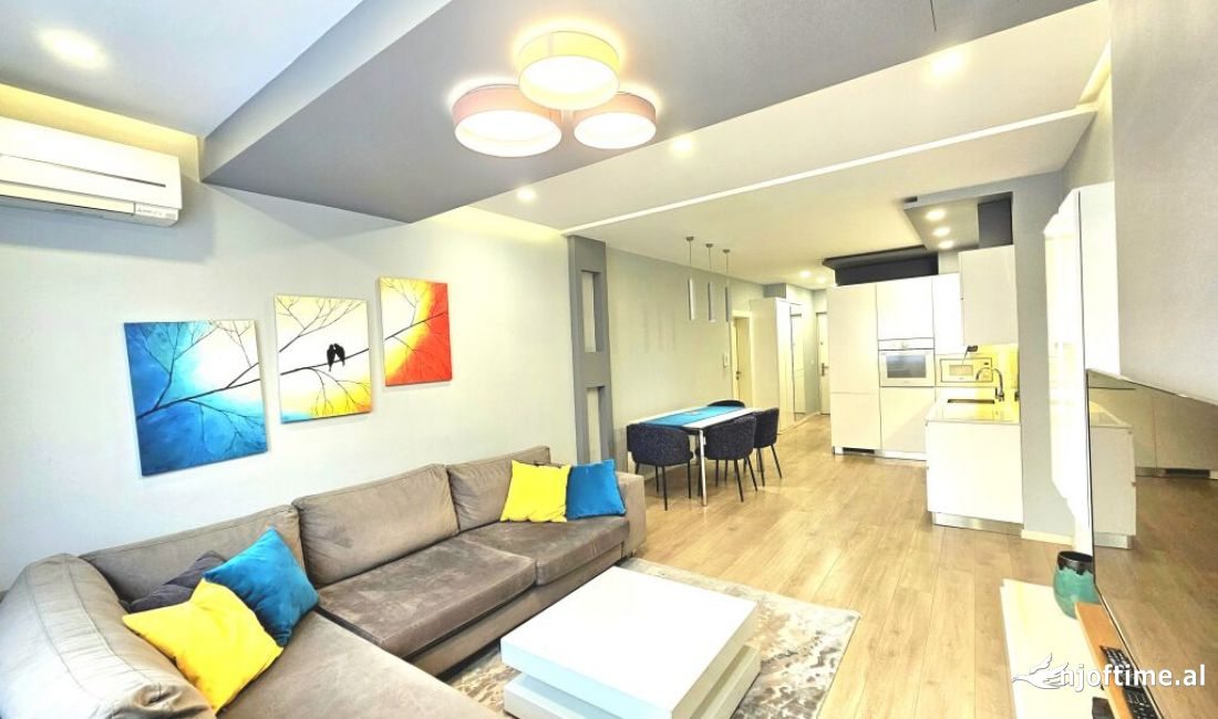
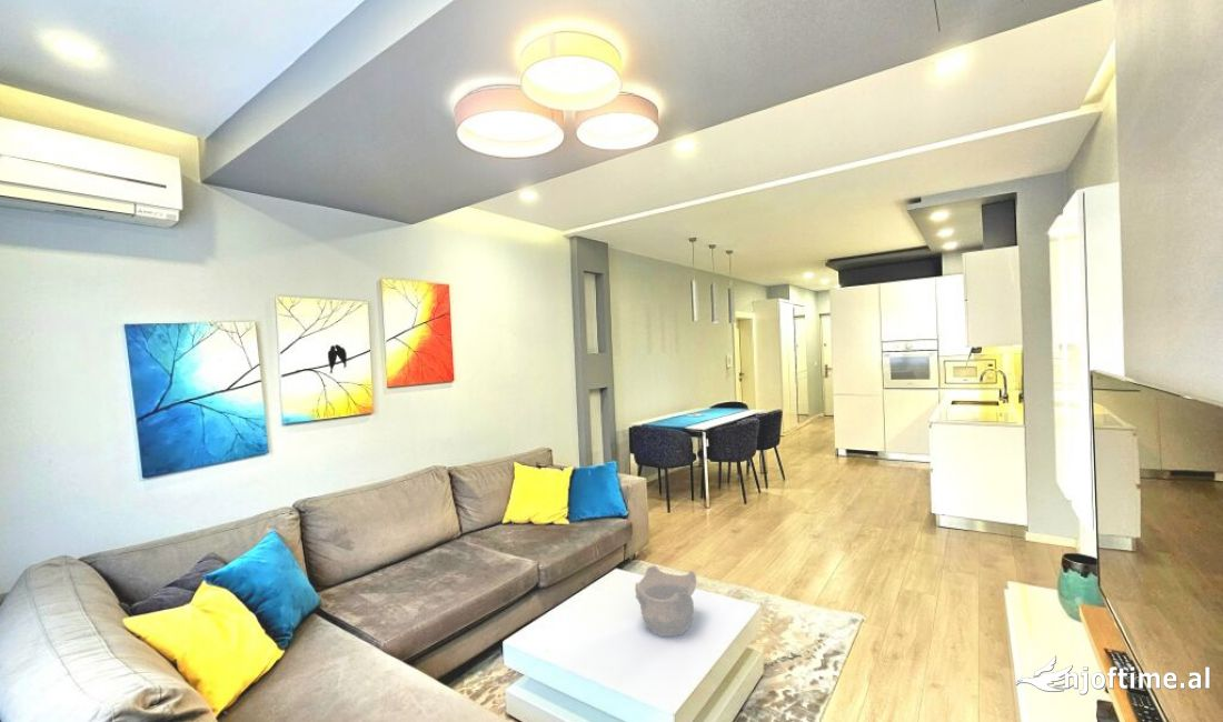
+ decorative bowl (666, 601)
